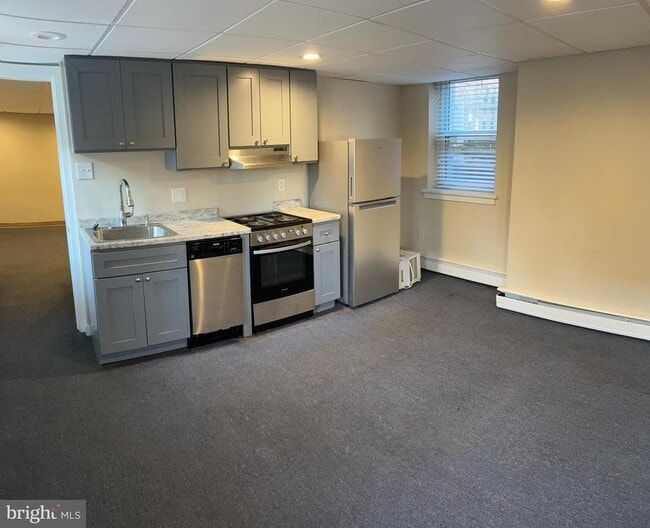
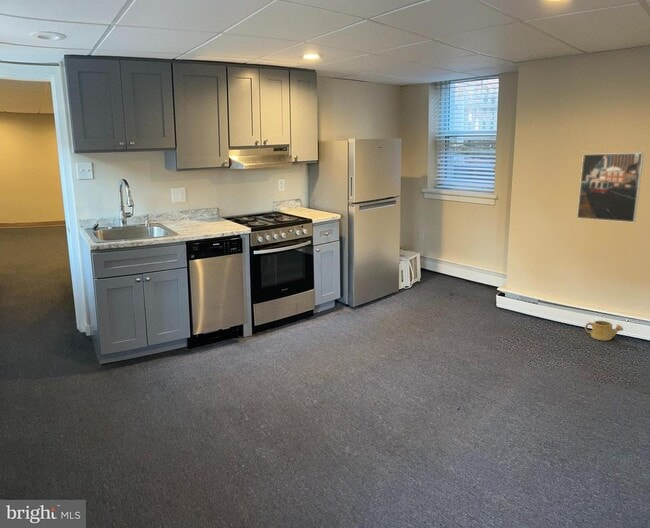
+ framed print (608, 187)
+ watering can (603, 330)
